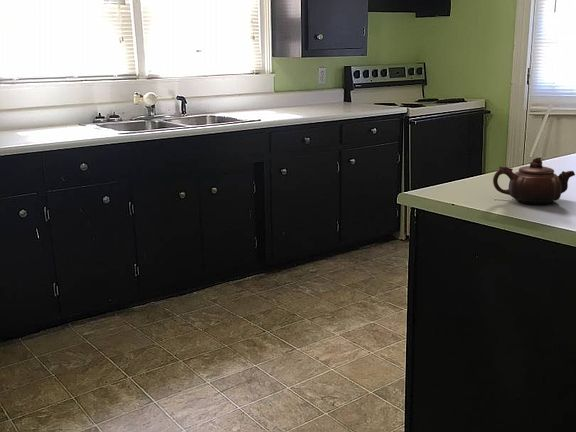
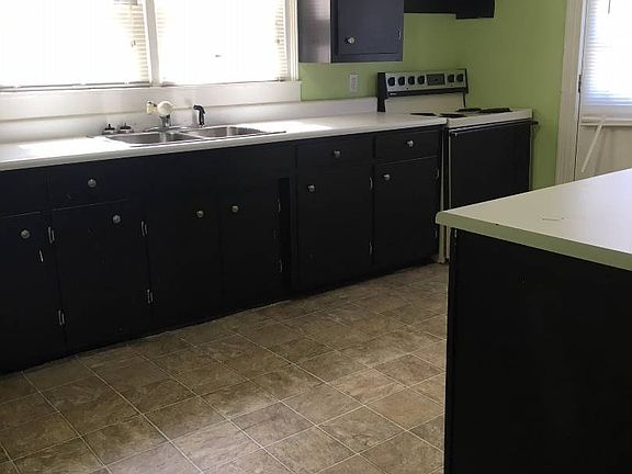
- teapot (533, 178)
